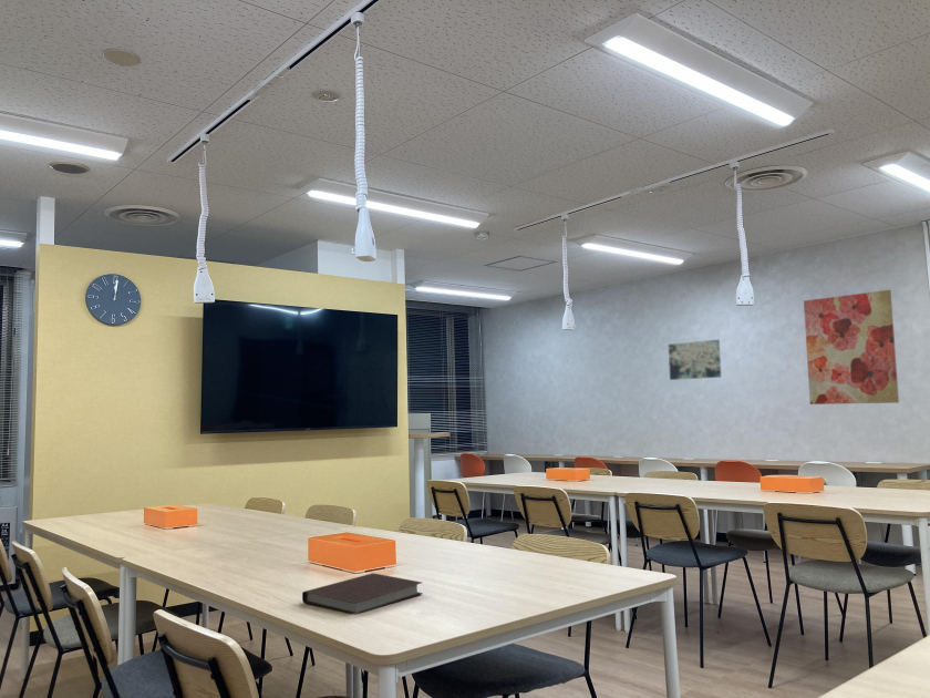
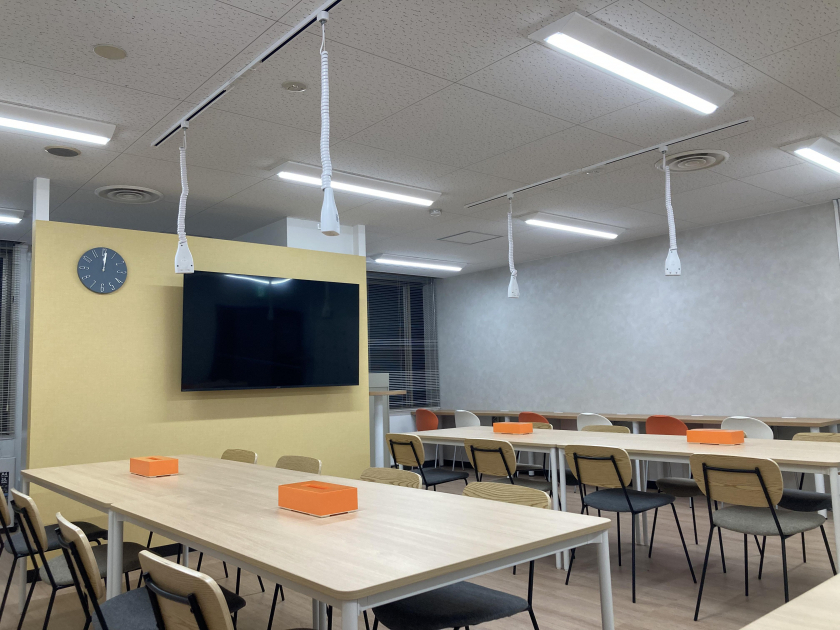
- wall art (848, 349)
- wall art (693, 360)
- notebook (363, 592)
